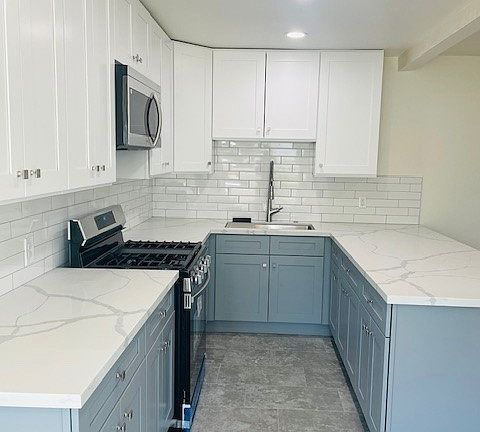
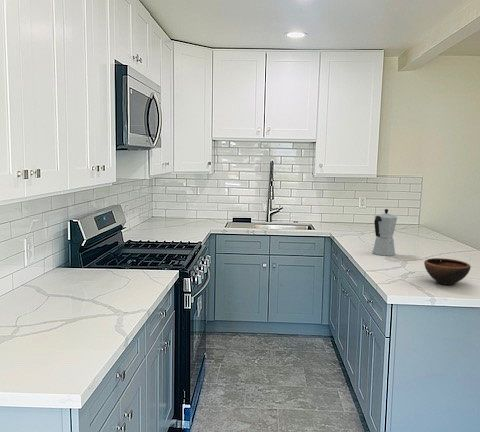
+ moka pot (383, 231)
+ bowl (446, 272)
